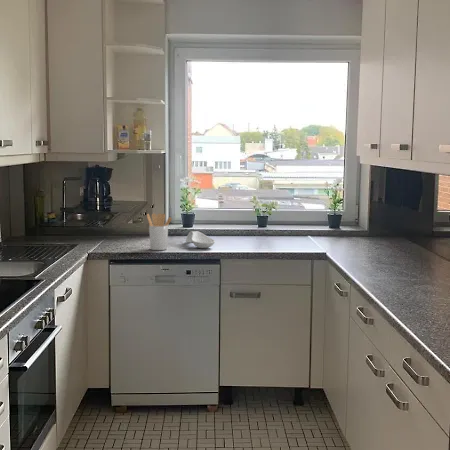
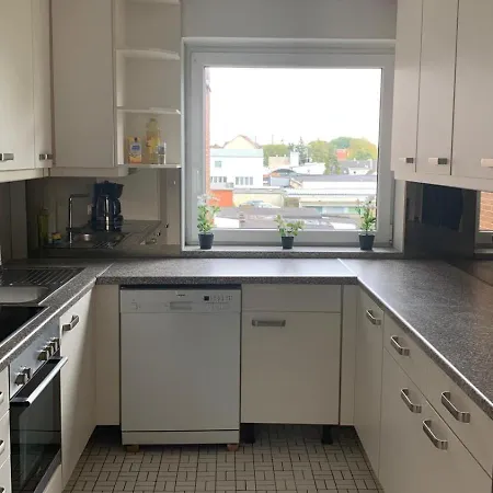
- spoon rest (198, 239)
- utensil holder (158, 230)
